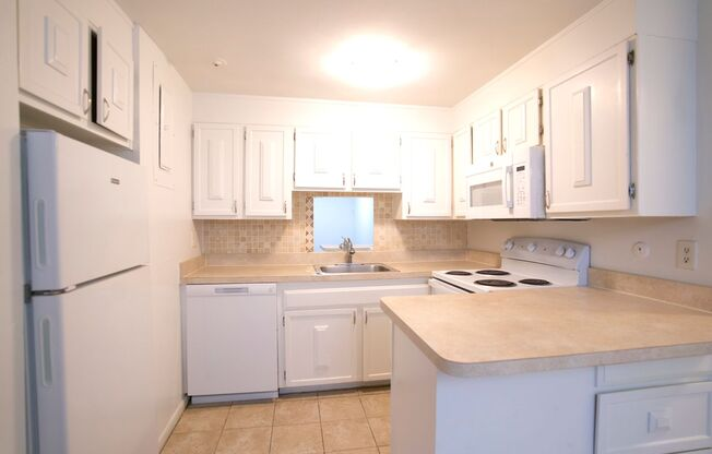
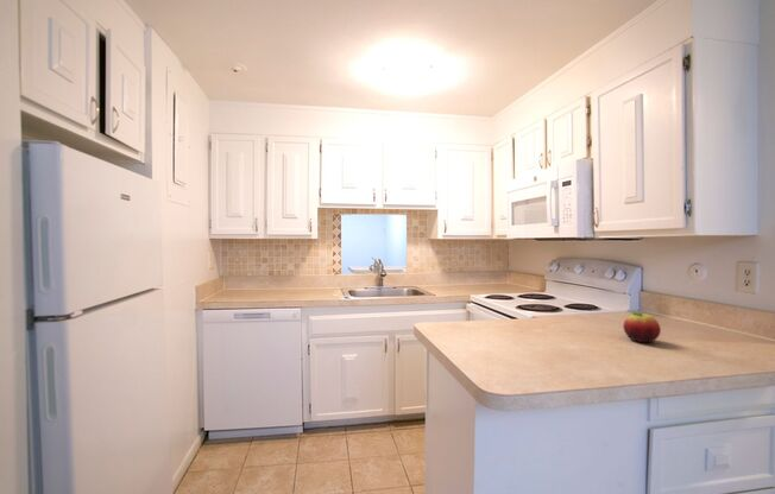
+ fruit (641, 325)
